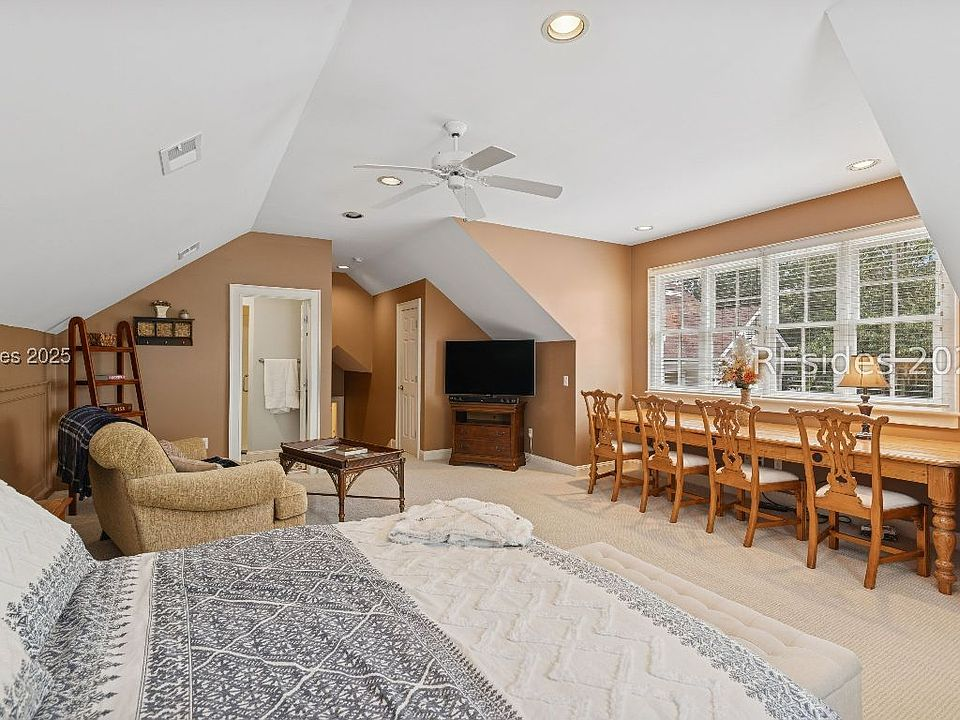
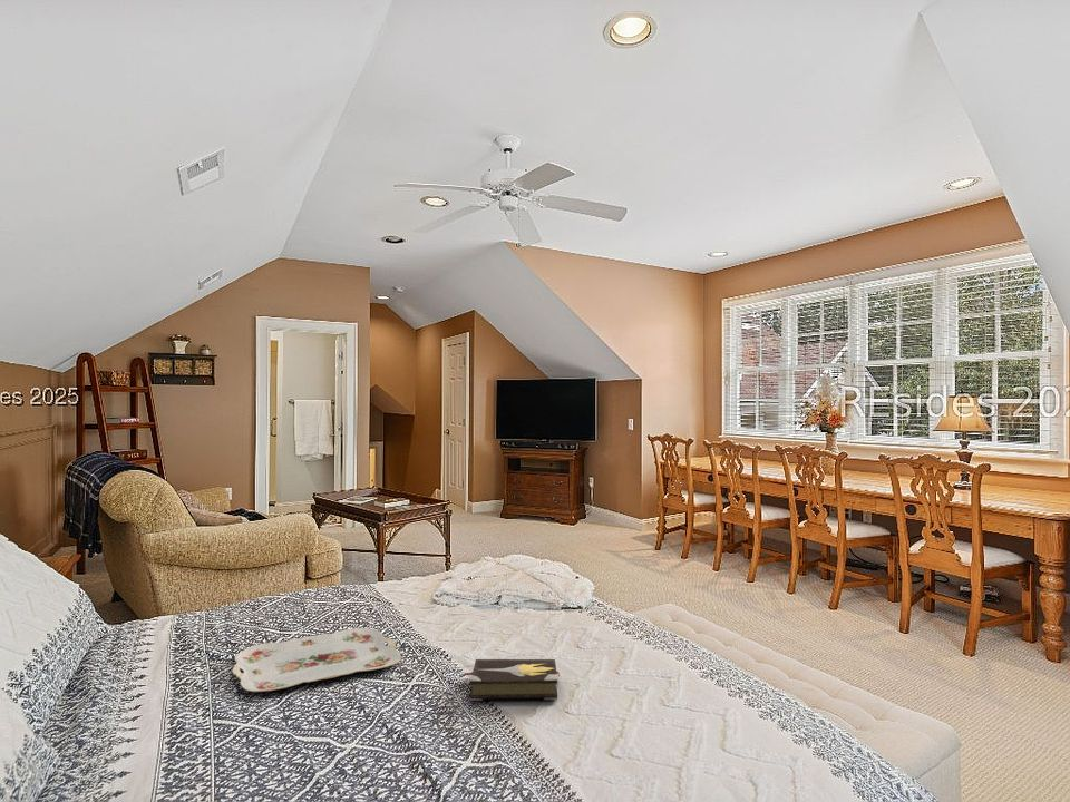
+ hardback book (514, 676)
+ serving tray (318, 657)
